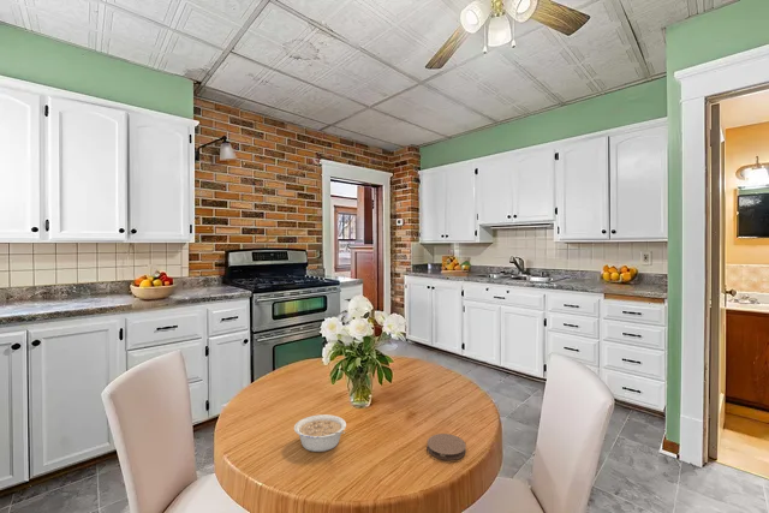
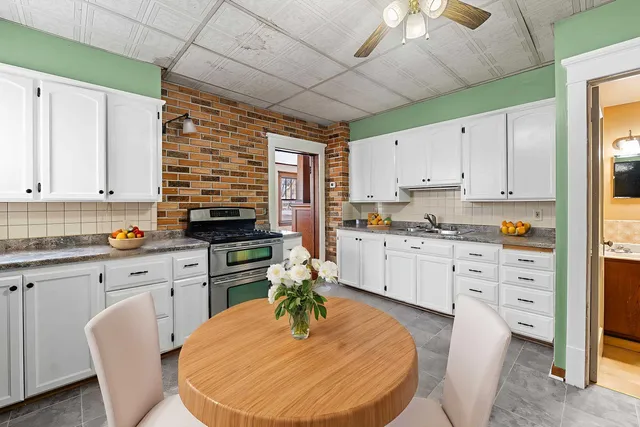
- legume (322, 431)
- coaster (446, 446)
